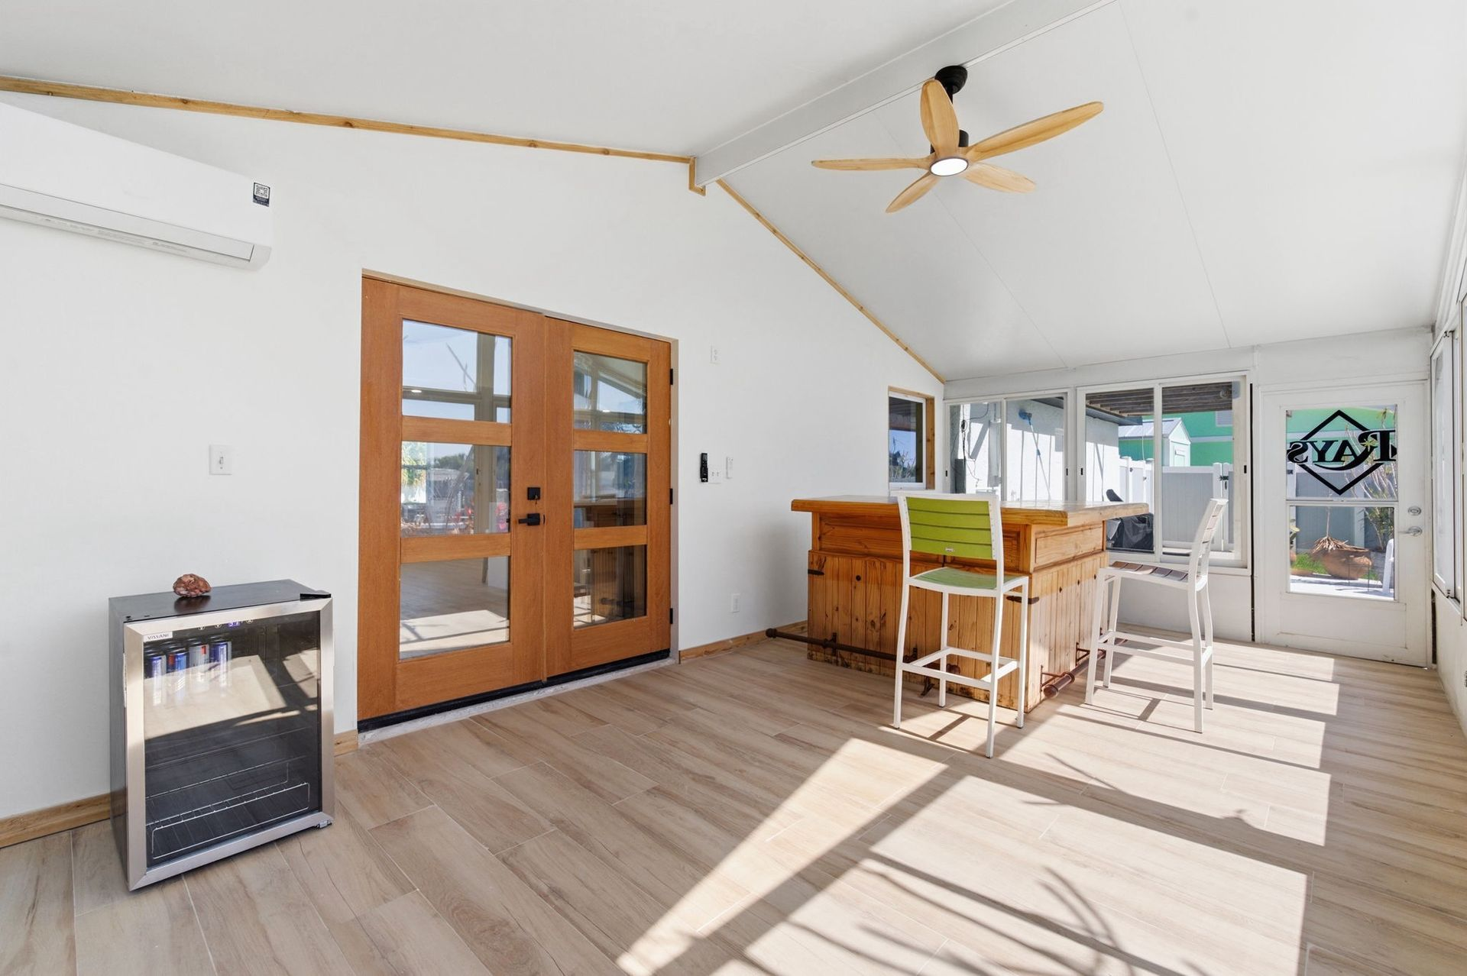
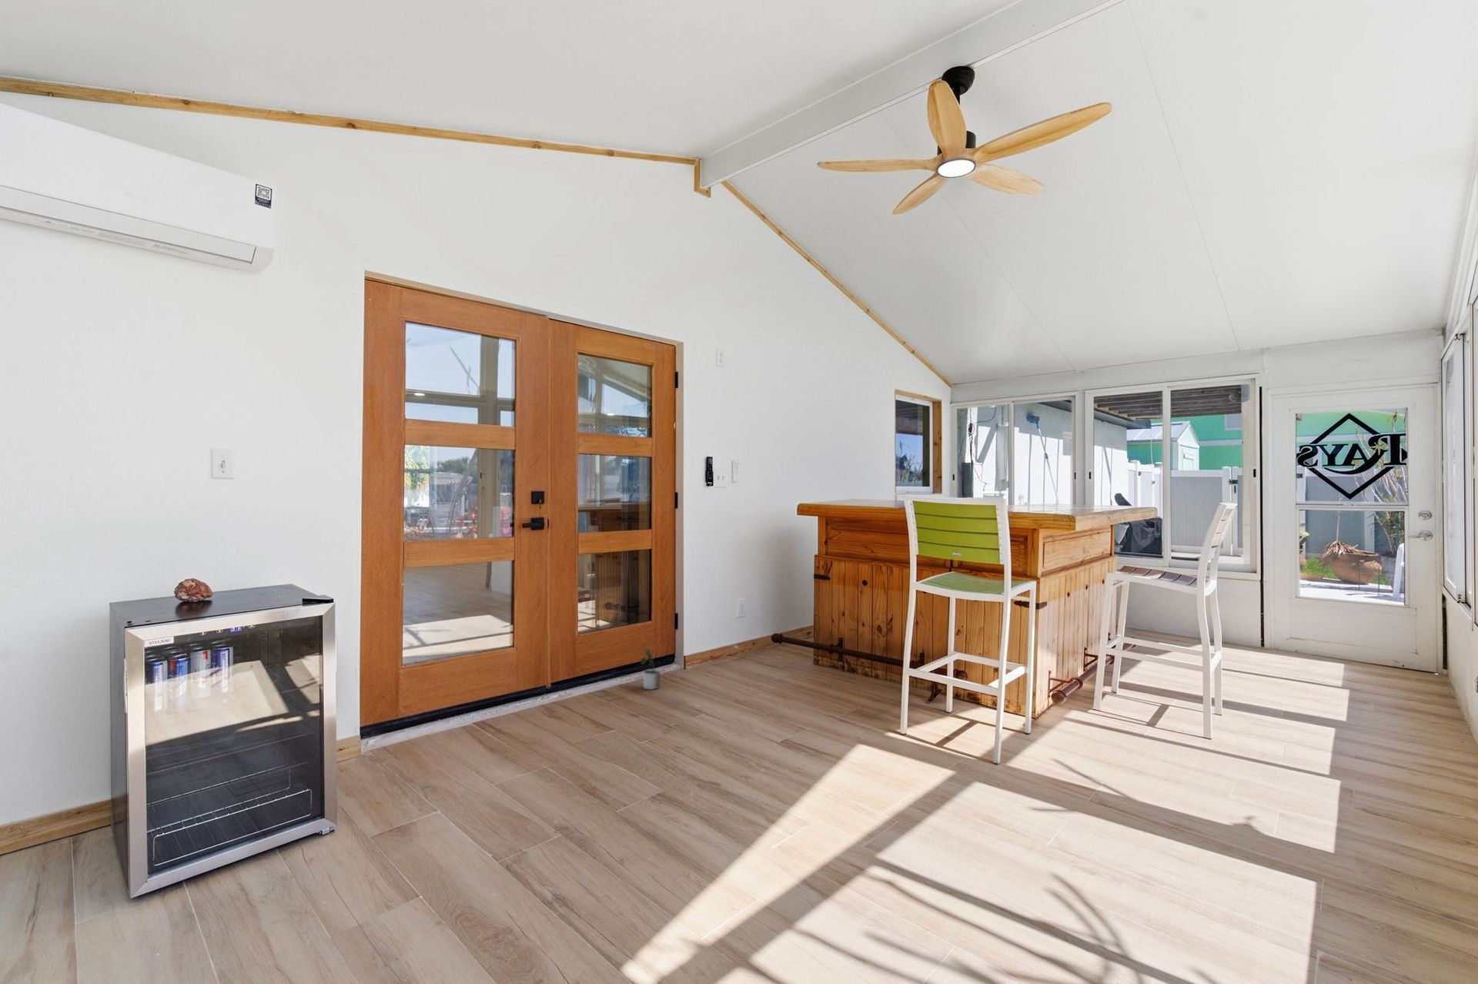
+ potted plant (650, 666)
